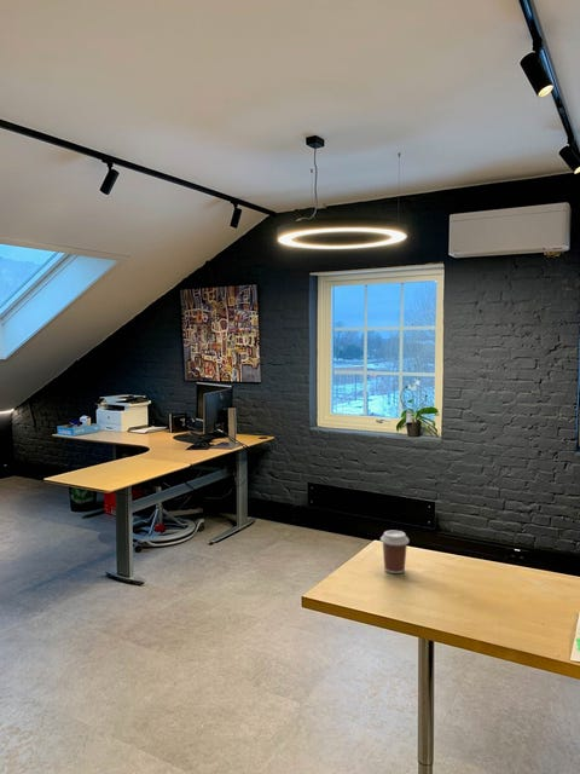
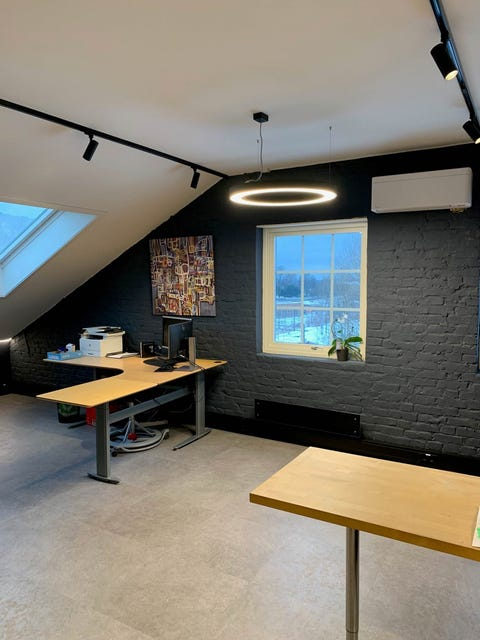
- coffee cup (394, 551)
